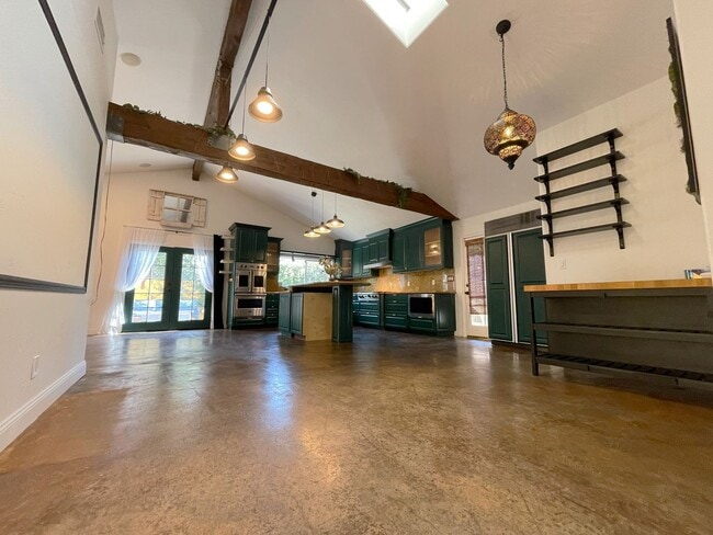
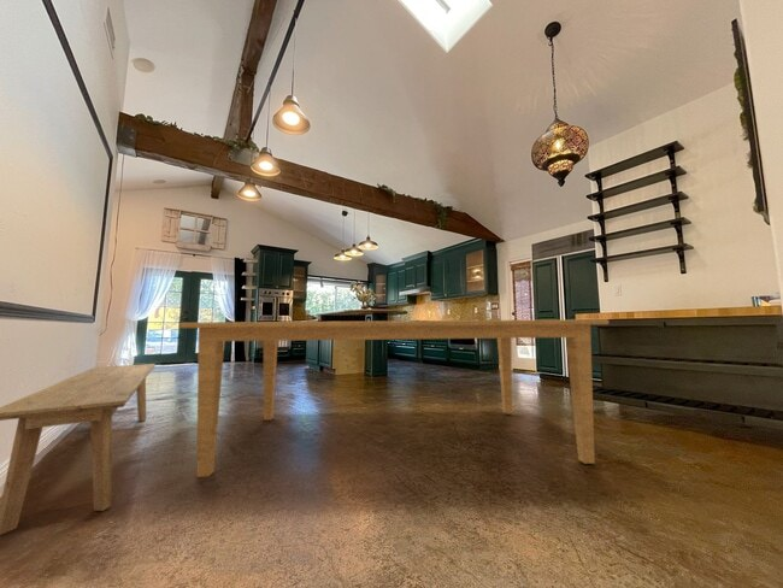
+ bench (102, 416)
+ dining table (395, 339)
